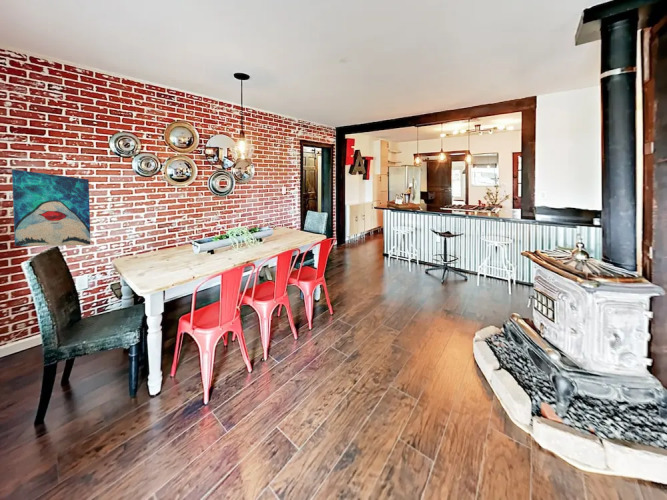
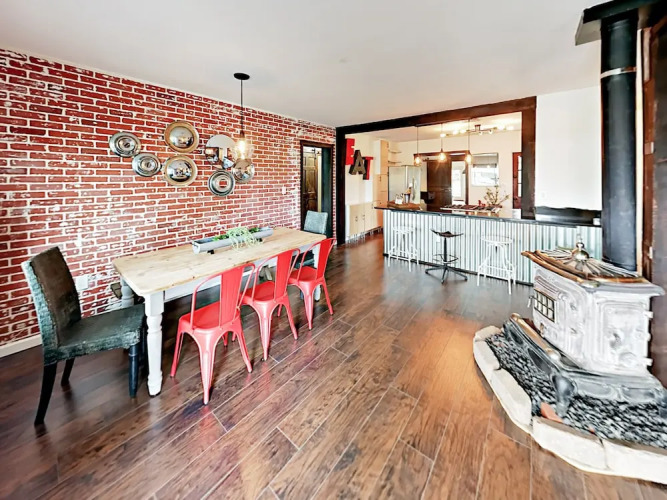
- wall art (54, 210)
